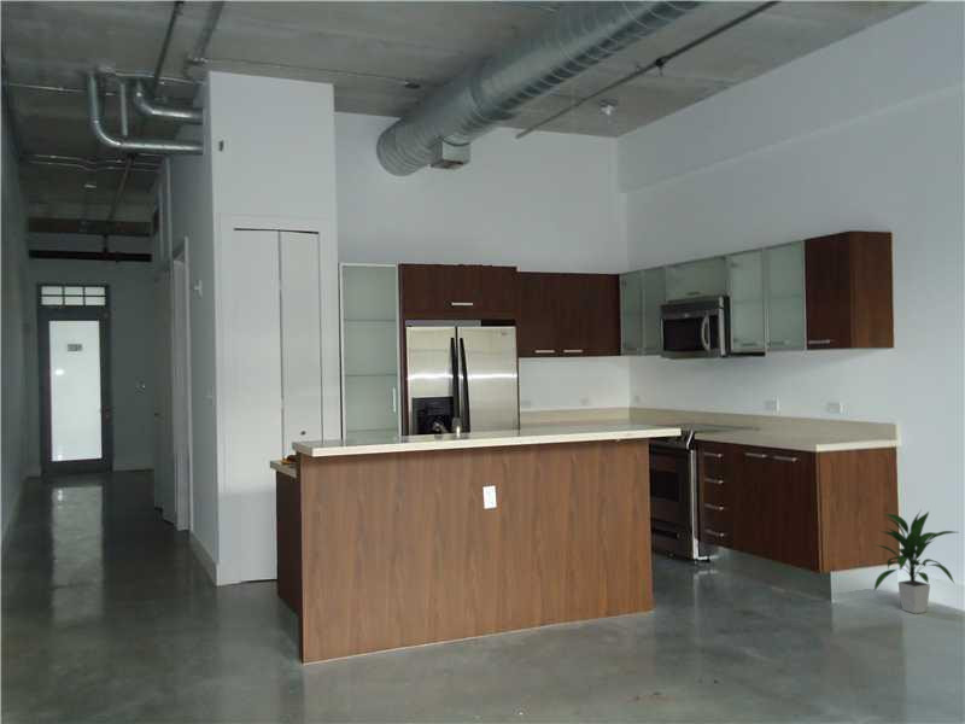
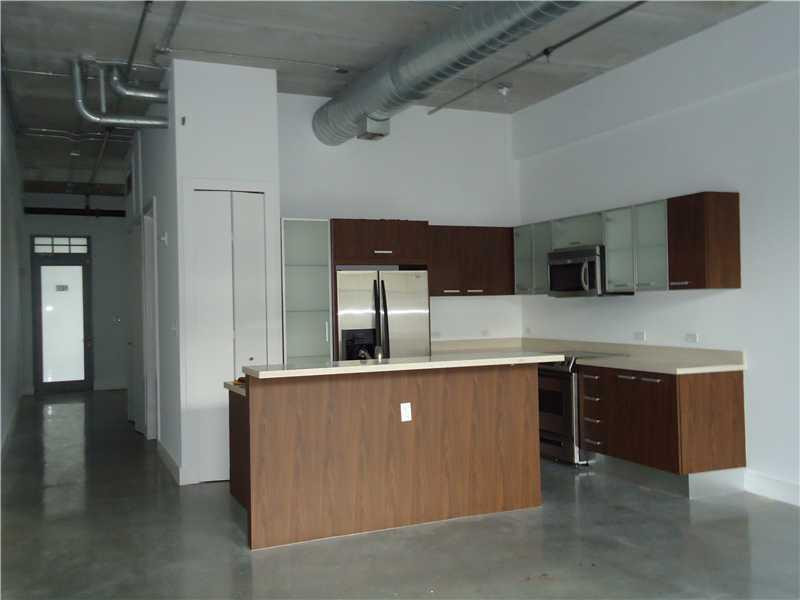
- indoor plant (908, 559)
